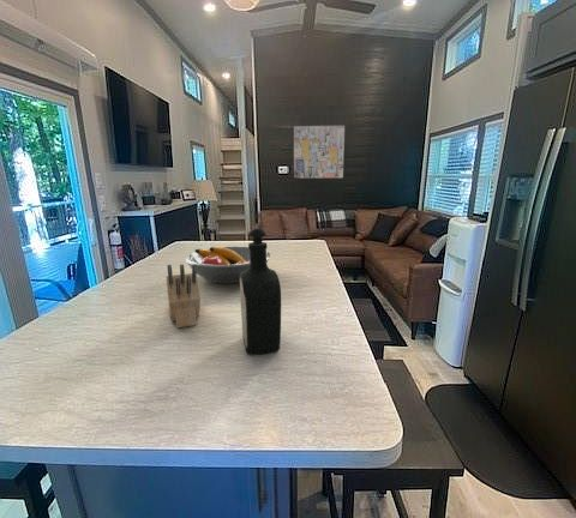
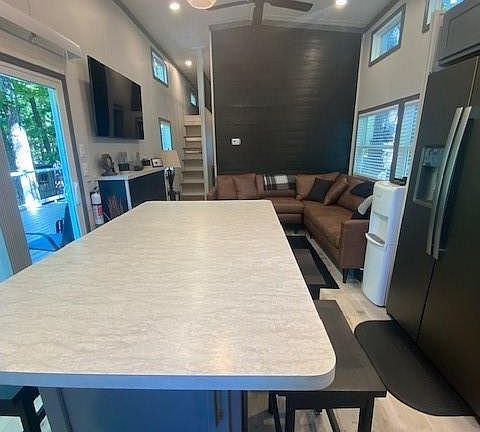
- knife block (181, 288)
- wall art (318, 152)
- fruit bowl (228, 263)
- bottle (258, 288)
